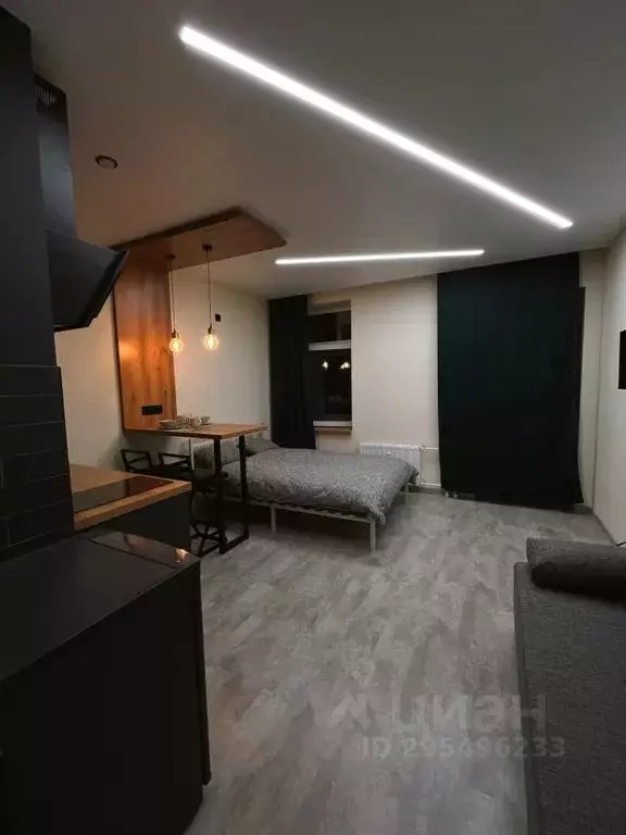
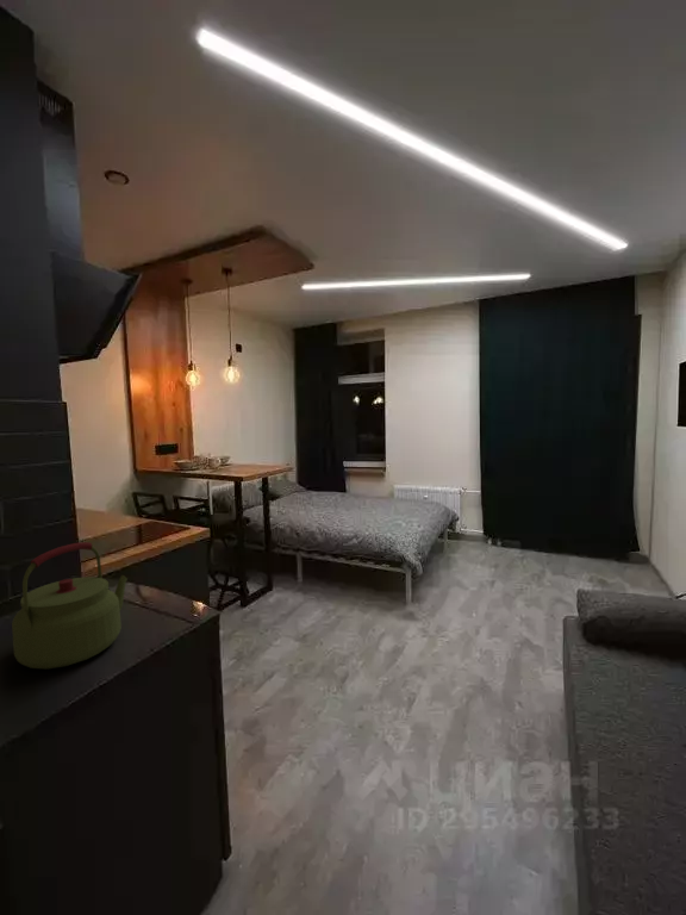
+ kettle (79, 592)
